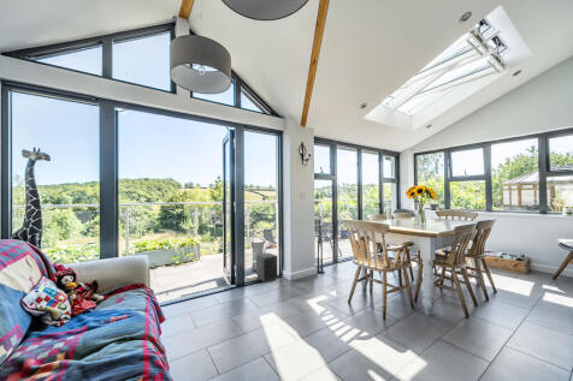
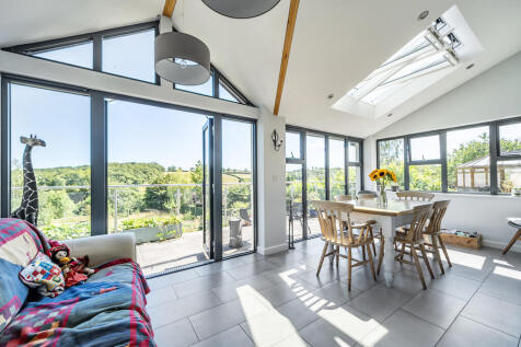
- speaker (266, 267)
